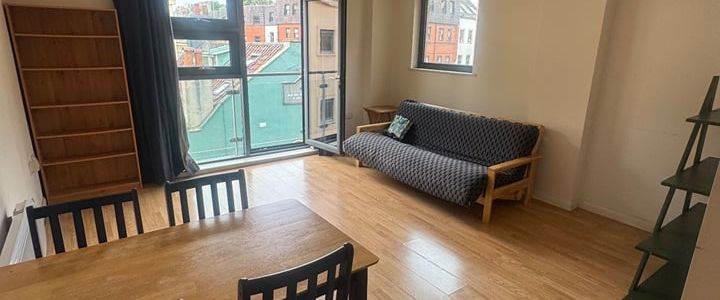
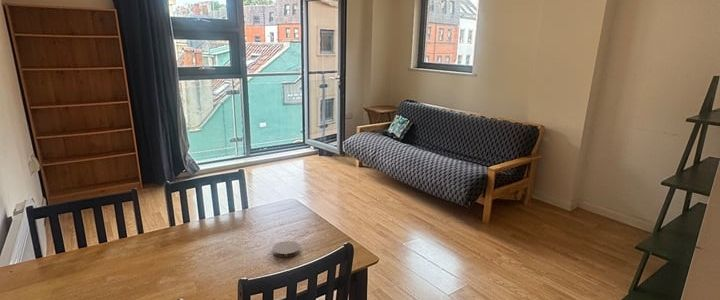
+ coaster (286, 249)
